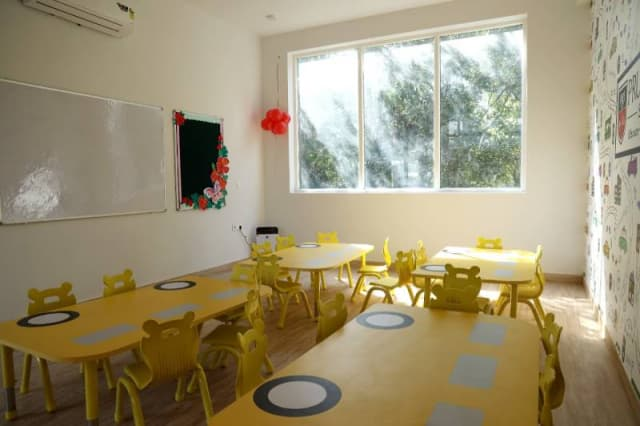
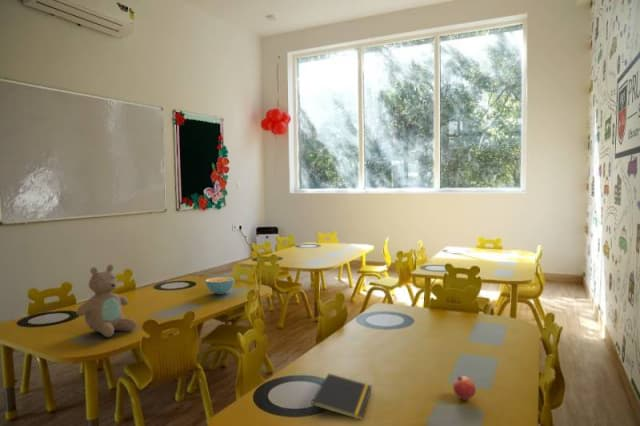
+ cereal bowl (220, 286)
+ notepad (343, 394)
+ pomegranate (464, 387)
+ teddy bear (109, 299)
